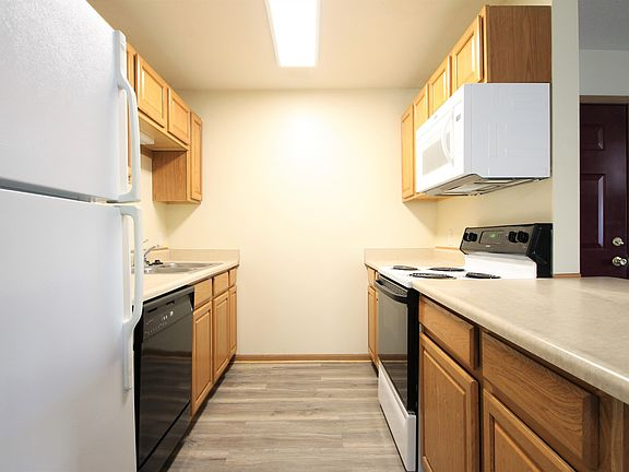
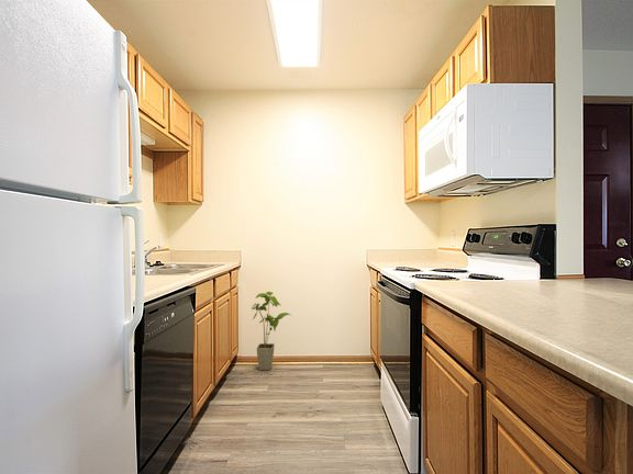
+ house plant (270, 329)
